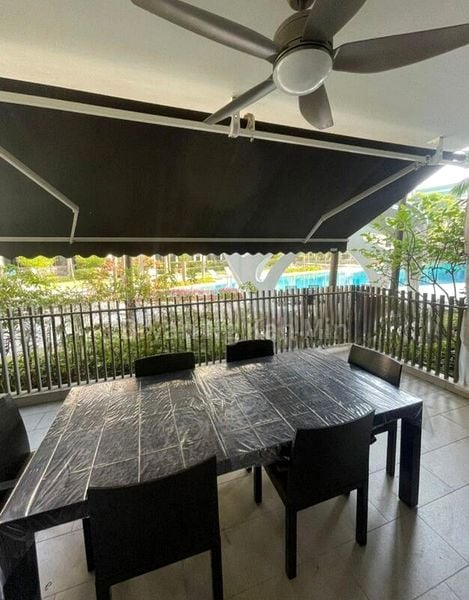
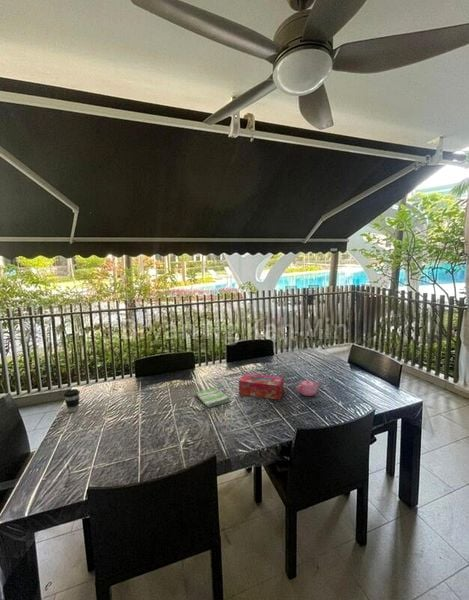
+ tissue box (261, 385)
+ coffee cup (72, 400)
+ dish towel (212, 395)
+ teapot (308, 386)
